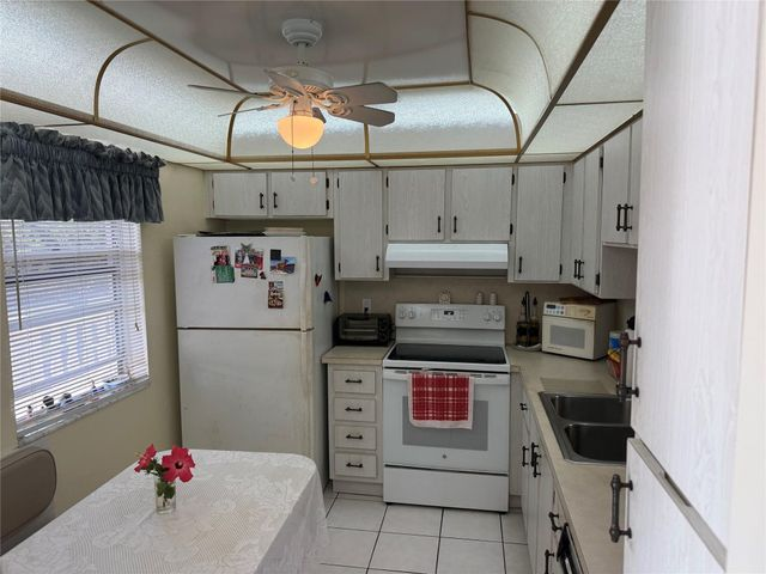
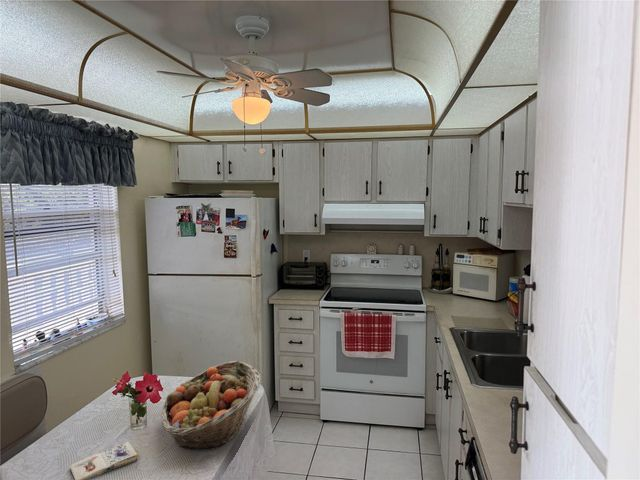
+ fruit basket (211, 401)
+ paperback book (108, 458)
